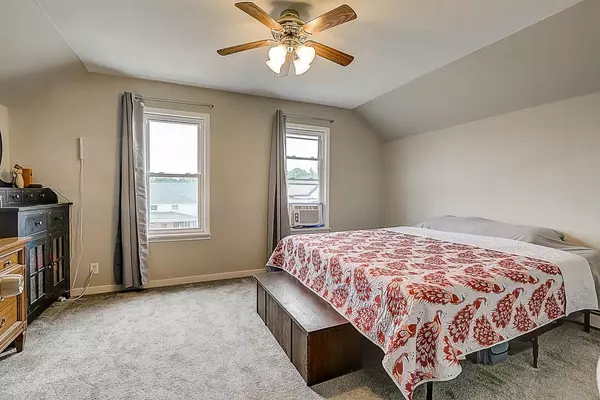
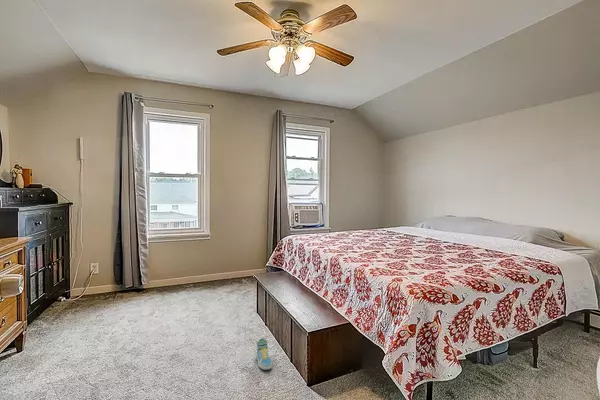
+ sneaker (263, 352)
